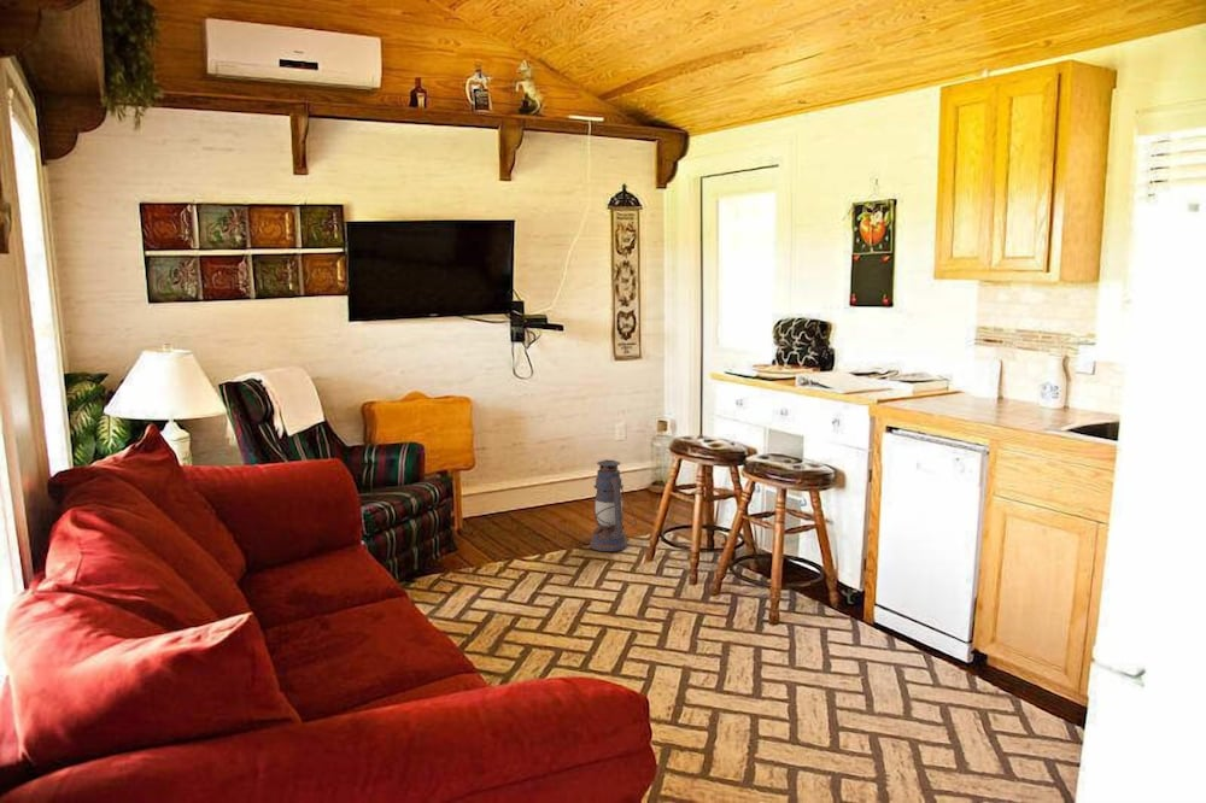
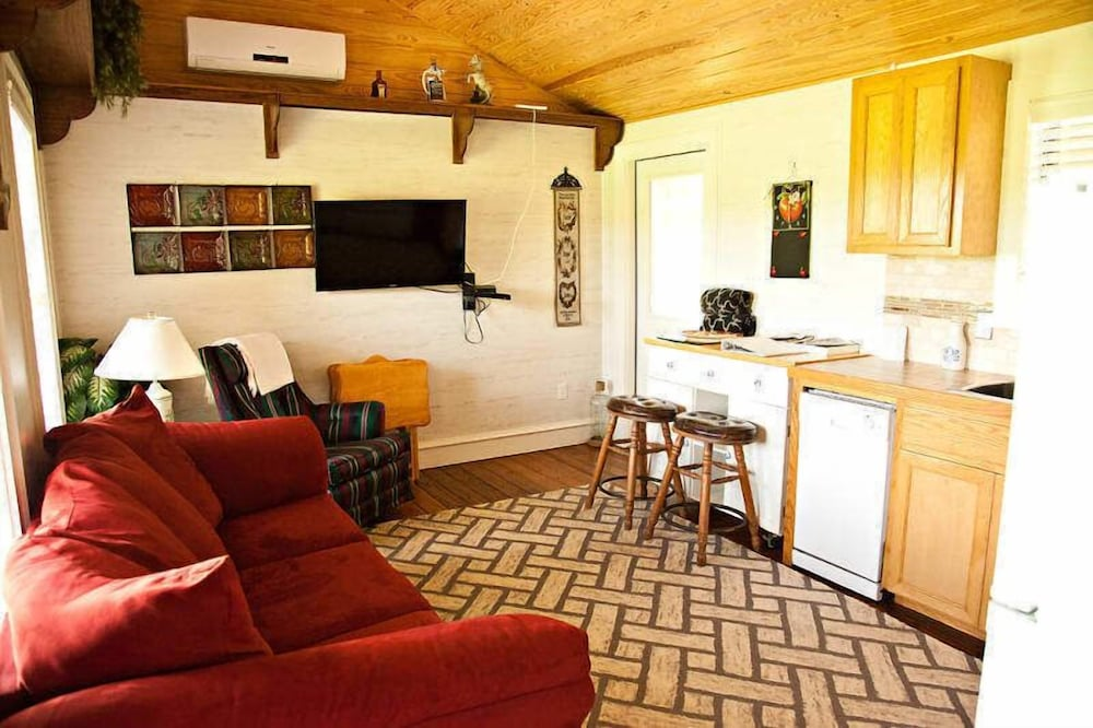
- lantern (610, 502)
